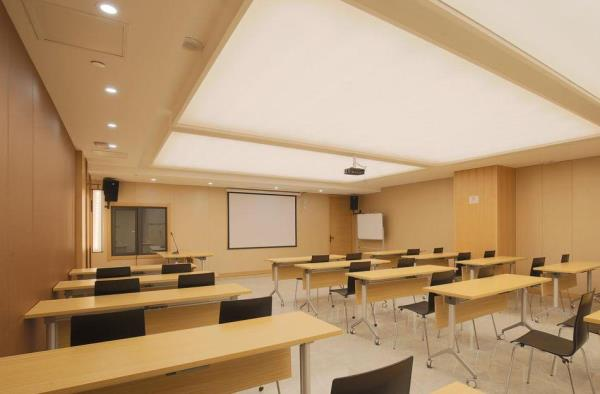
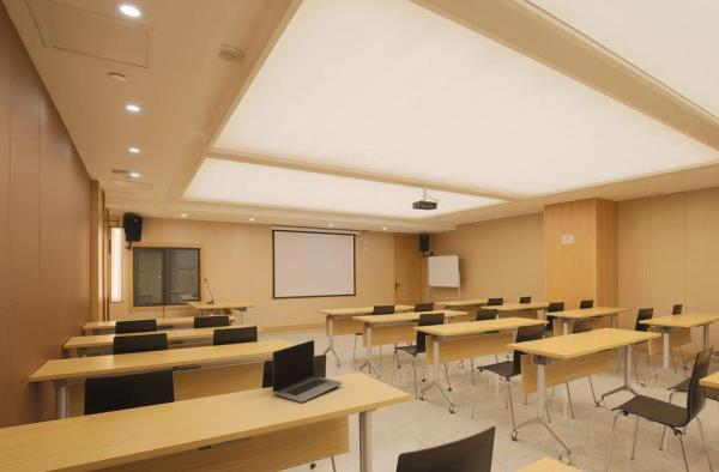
+ laptop computer (308, 369)
